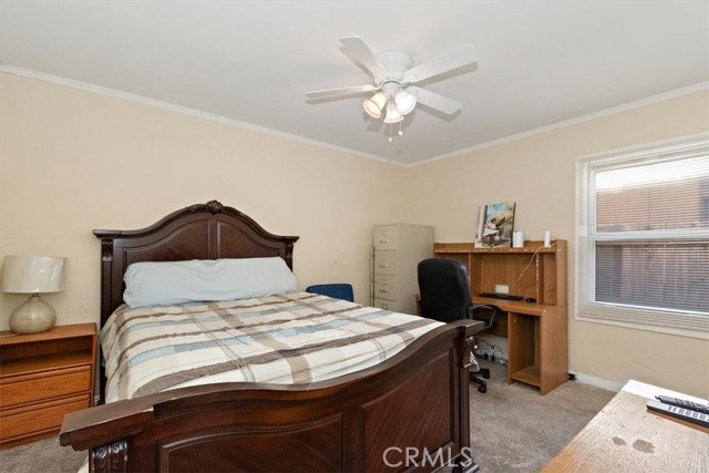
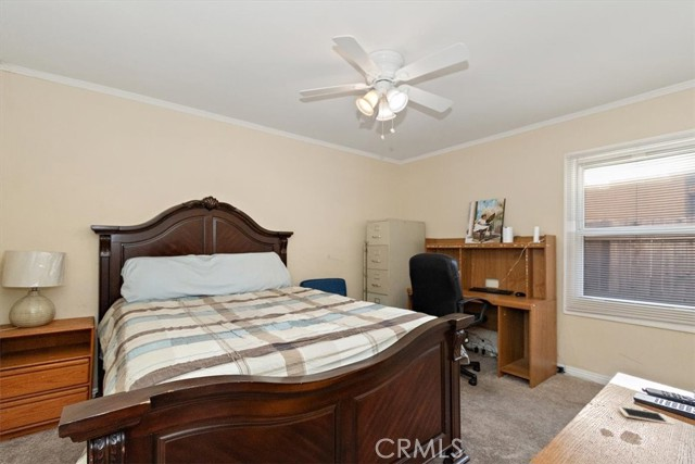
+ cell phone (644, 415)
